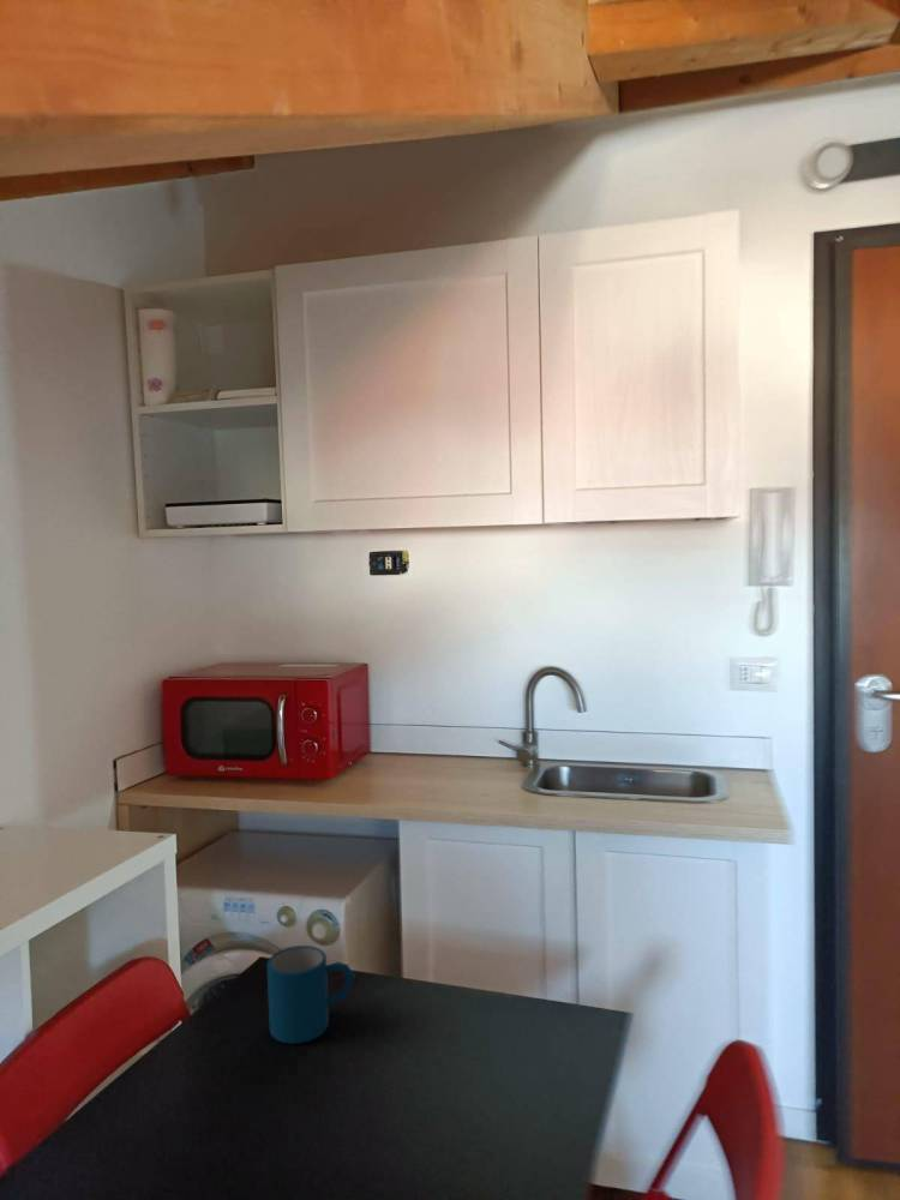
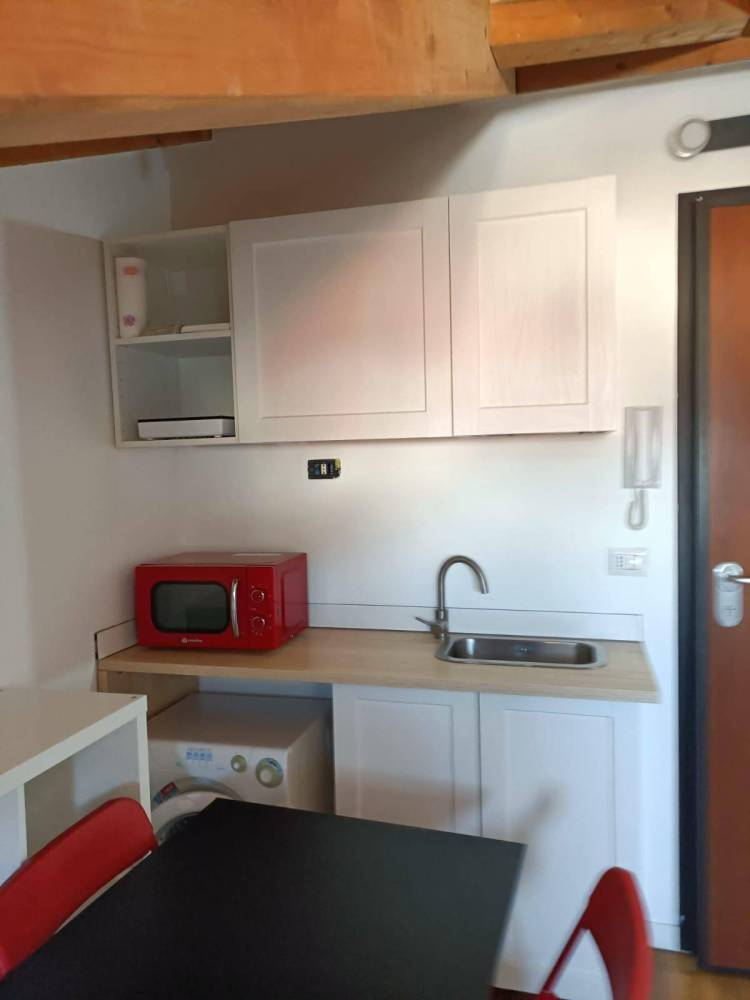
- mug (312, 991)
